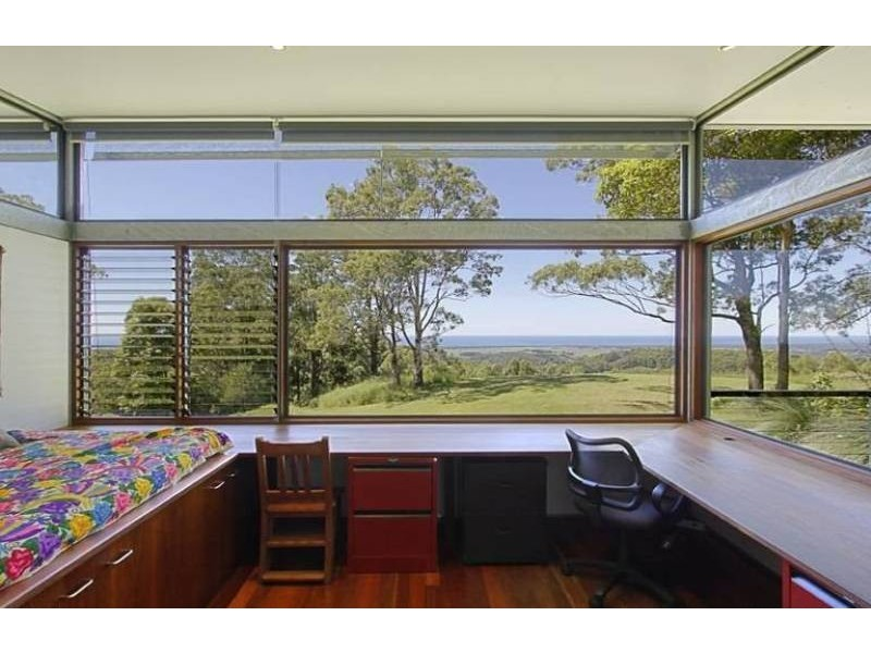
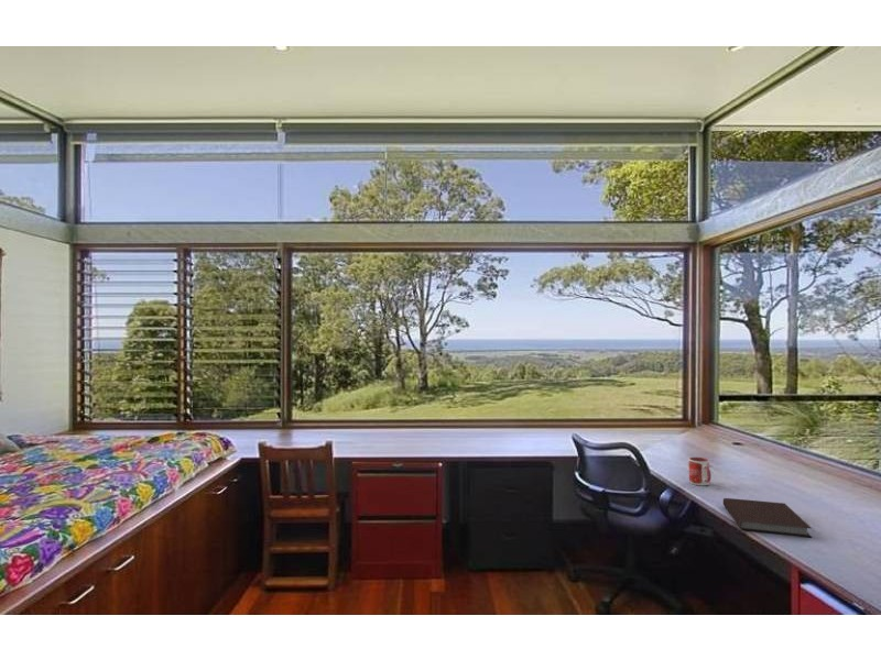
+ mug (700, 472)
+ notebook (763, 516)
